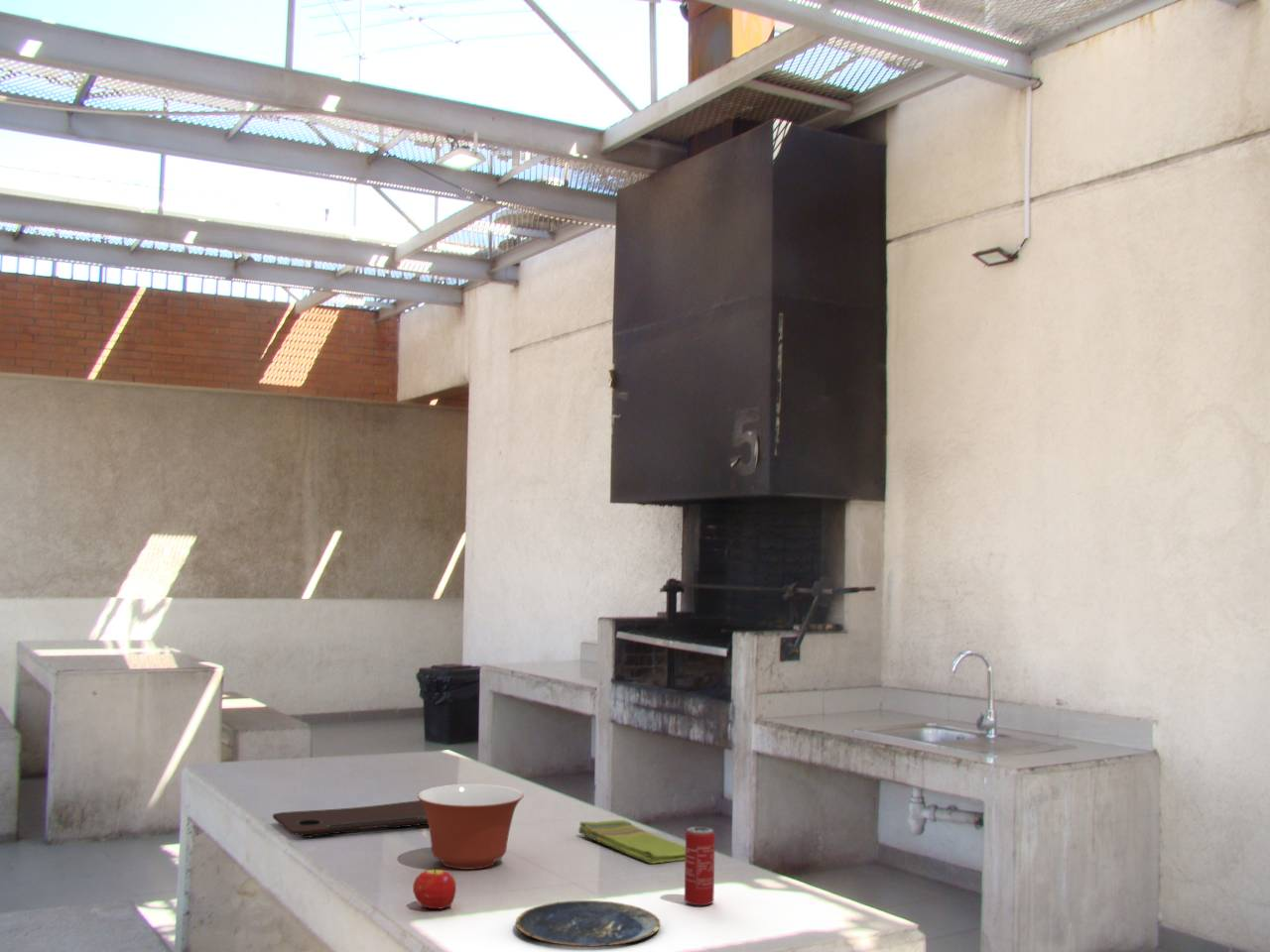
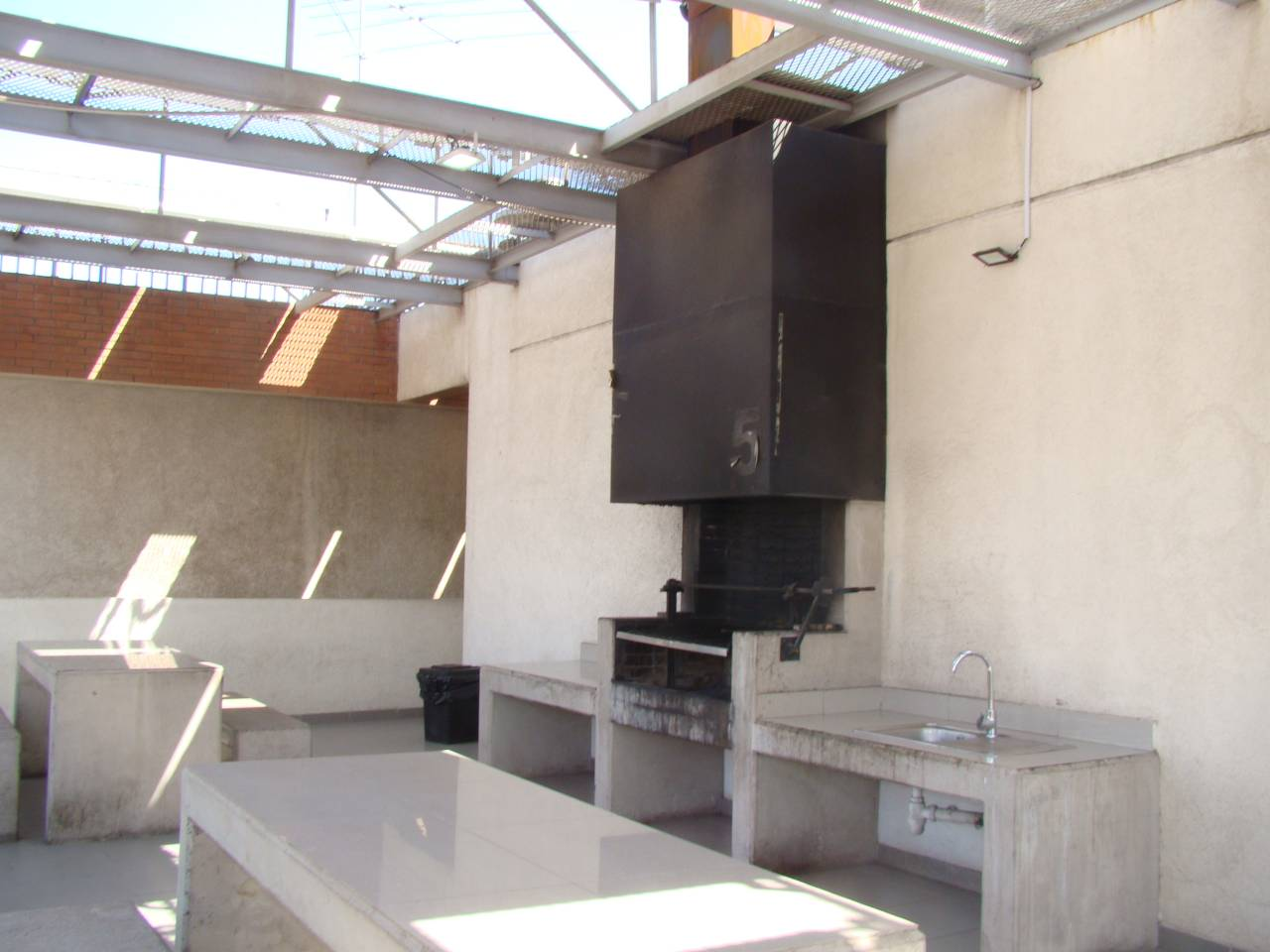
- mixing bowl (469, 828)
- beverage can (699, 866)
- cutting board (365, 818)
- fruit (436, 887)
- plate (587, 924)
- dish towel (637, 839)
